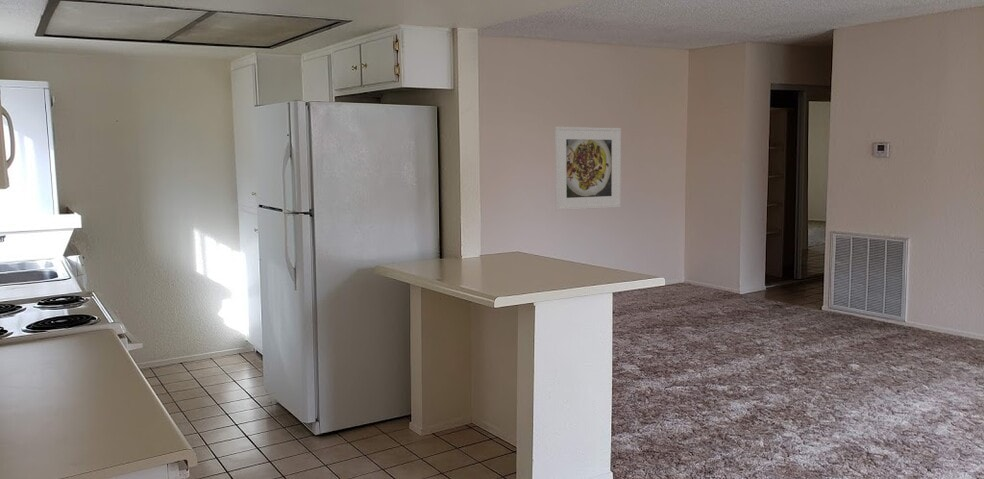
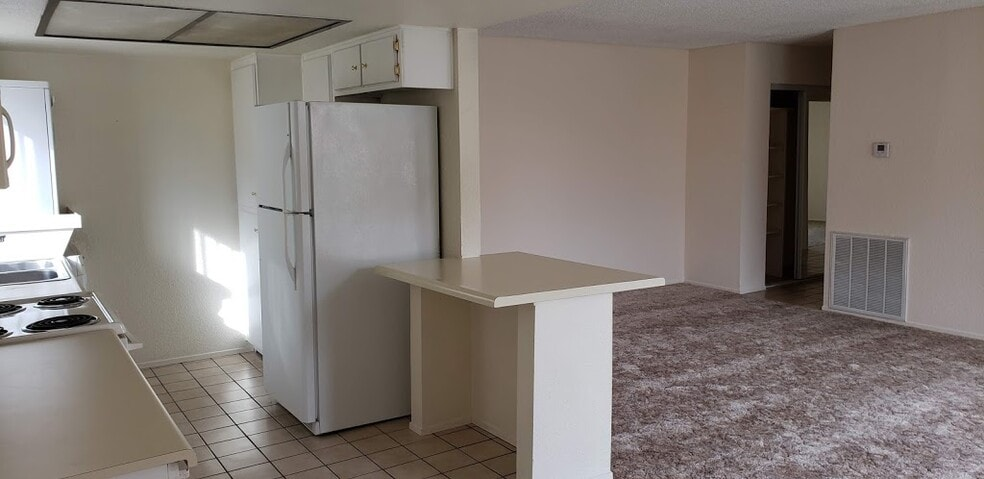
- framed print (589, 168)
